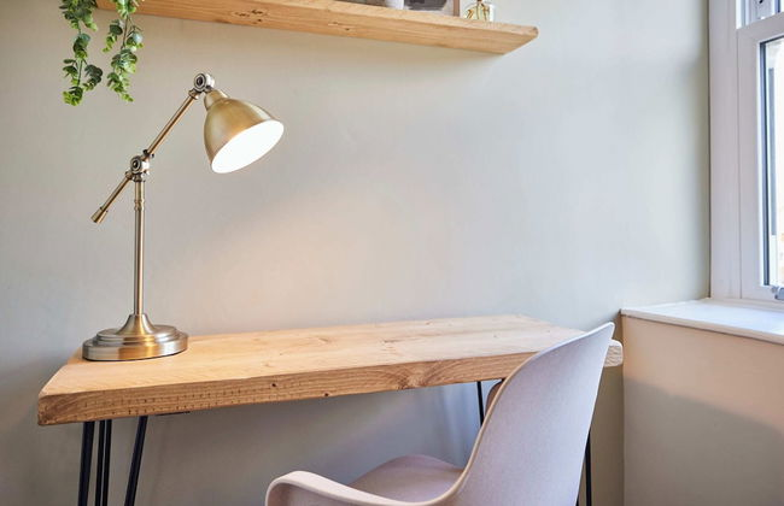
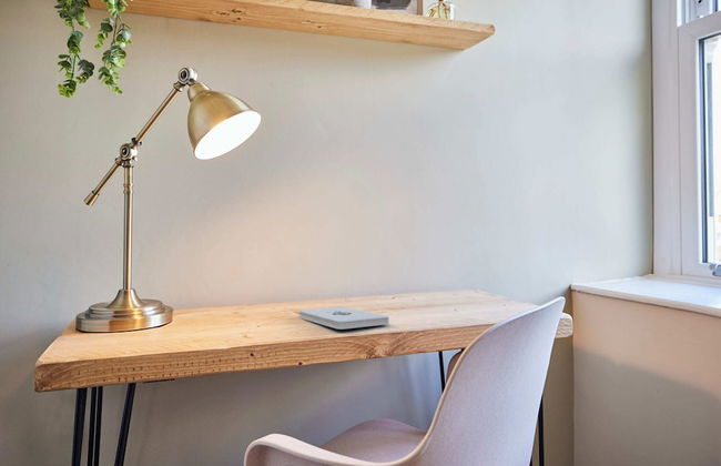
+ notepad (341, 316)
